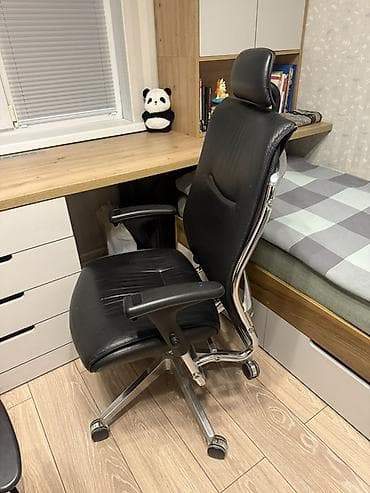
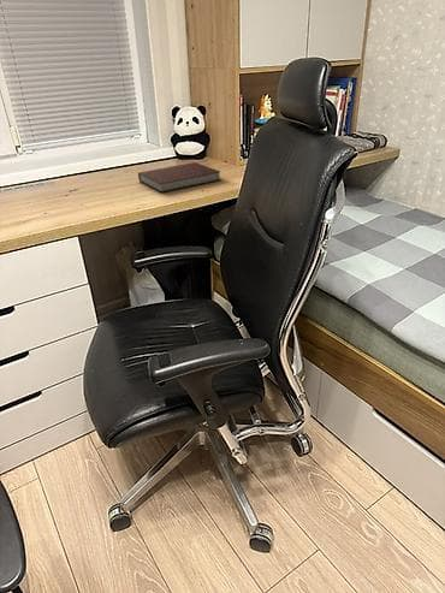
+ notebook (179, 176)
